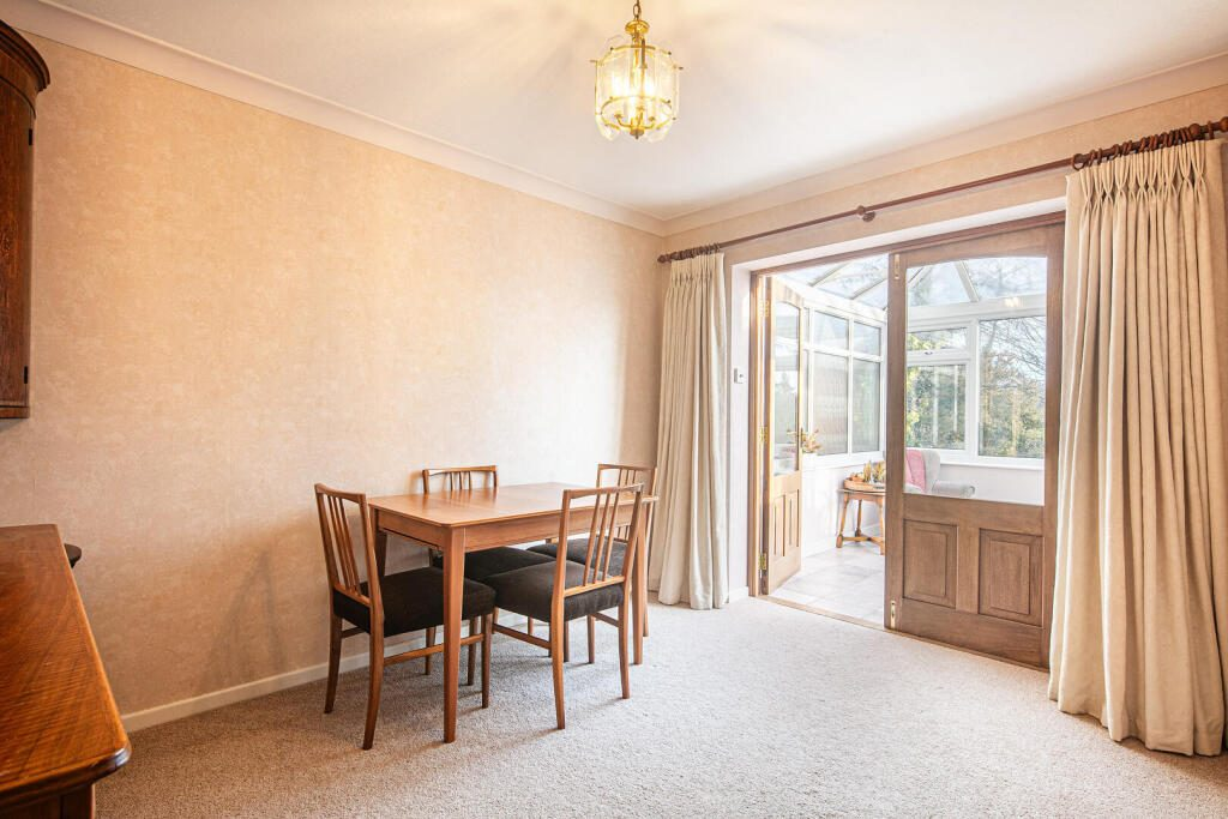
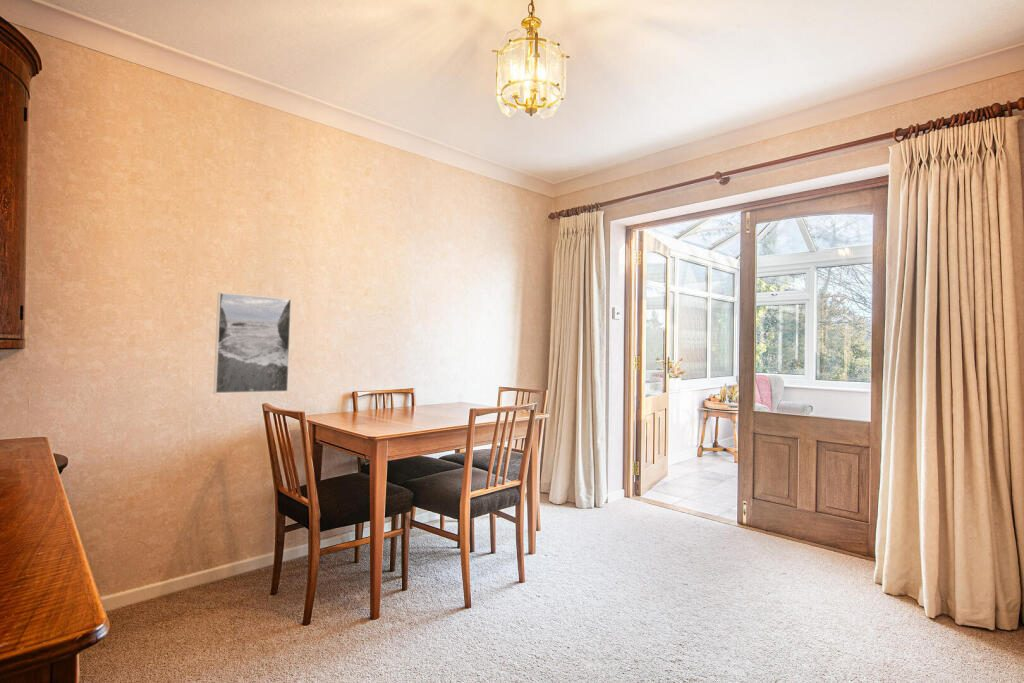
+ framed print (254, 344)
